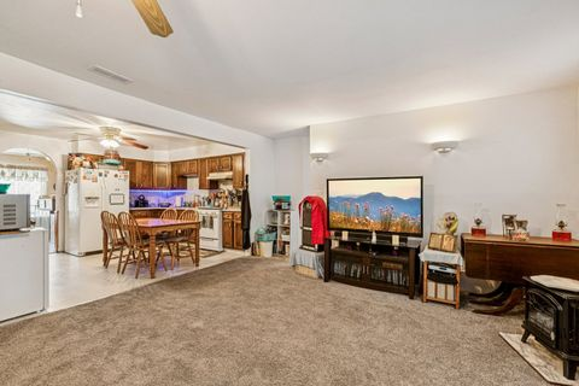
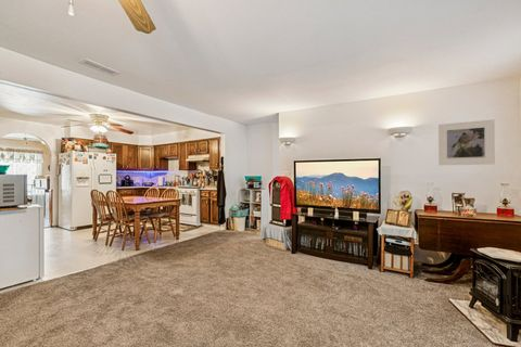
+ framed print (465, 143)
